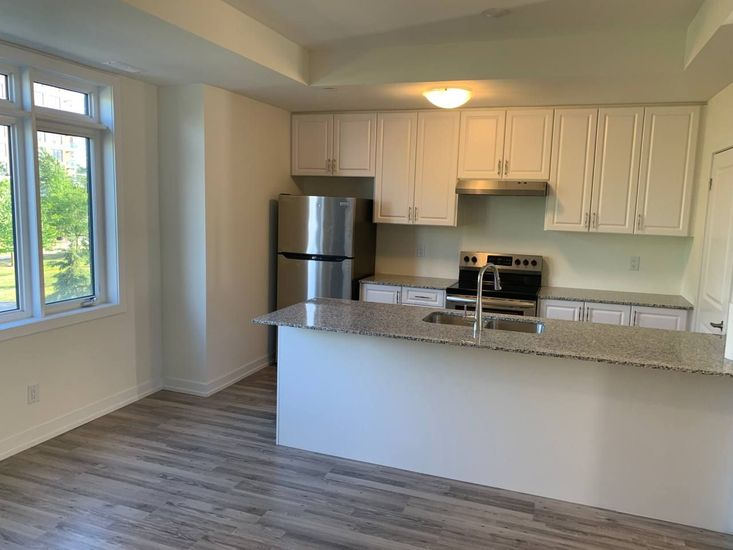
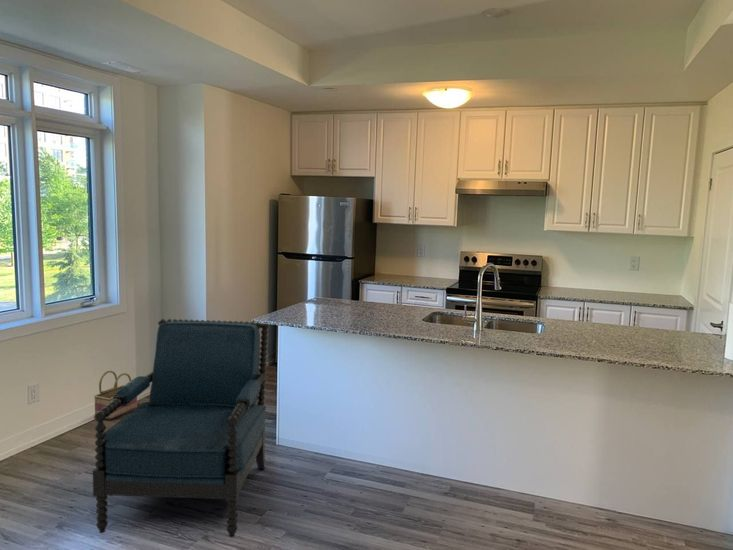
+ basket (115, 392)
+ chair (192, 414)
